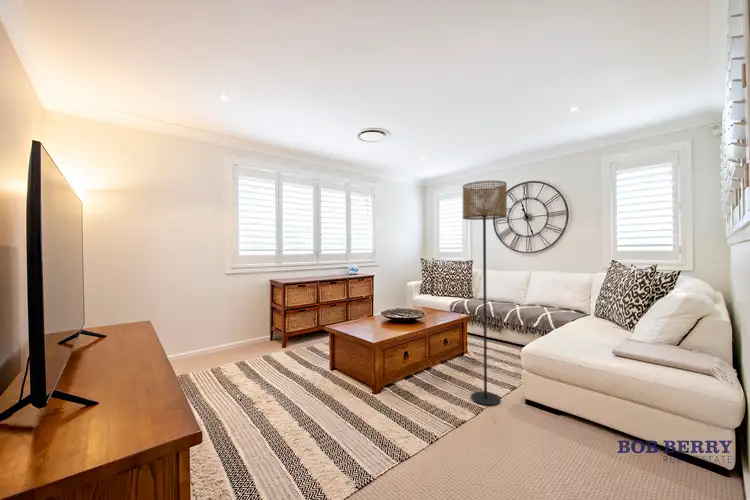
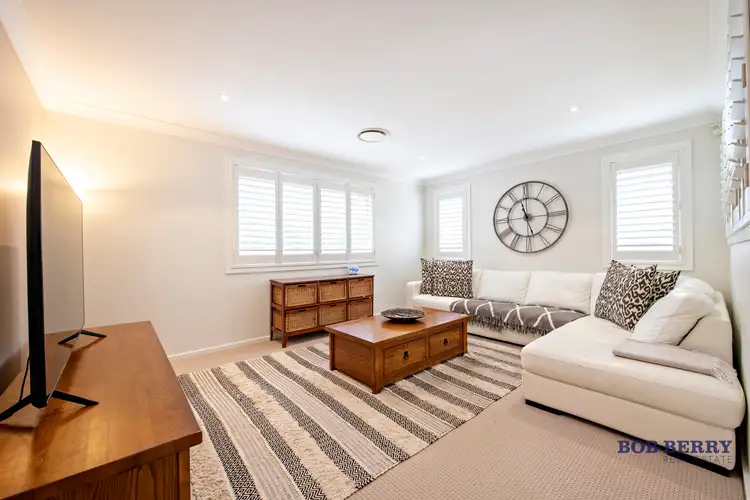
- floor lamp (484, 291)
